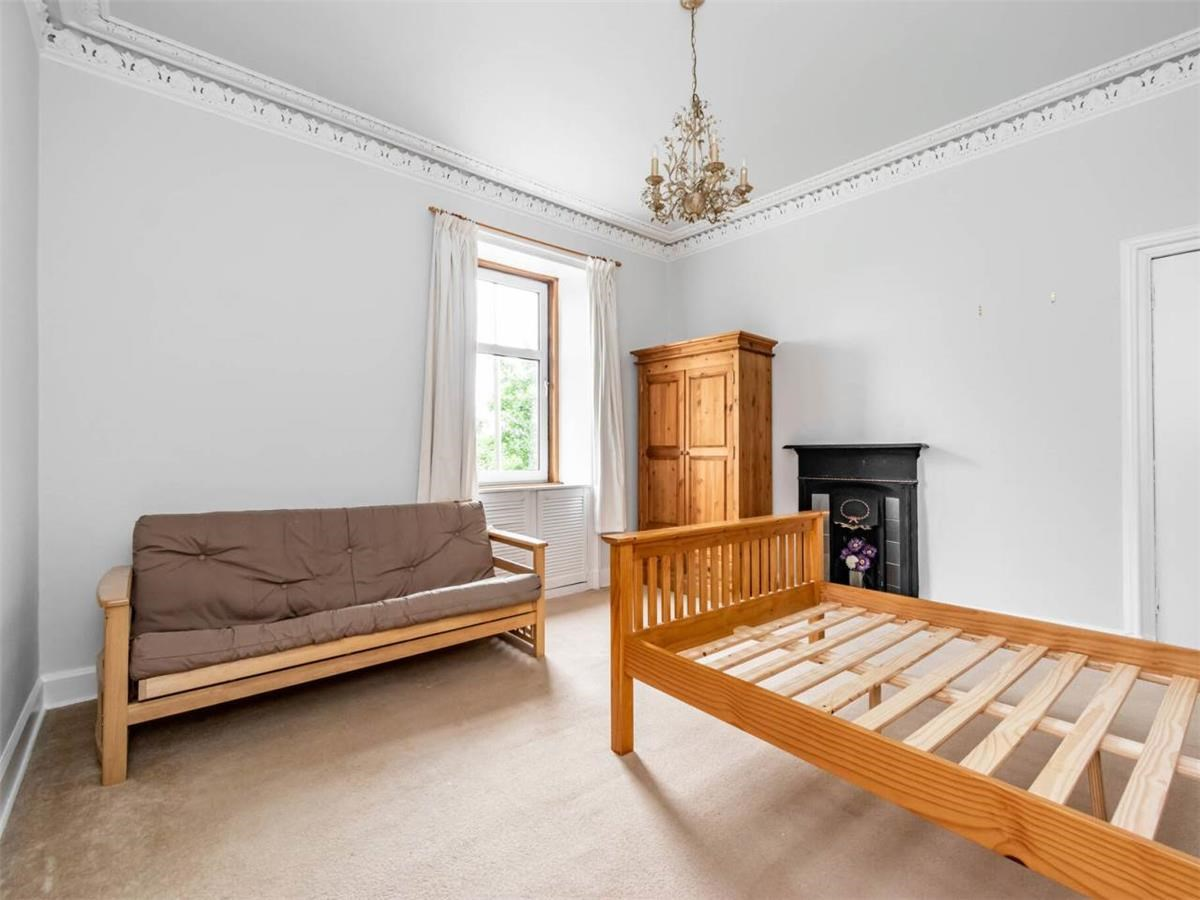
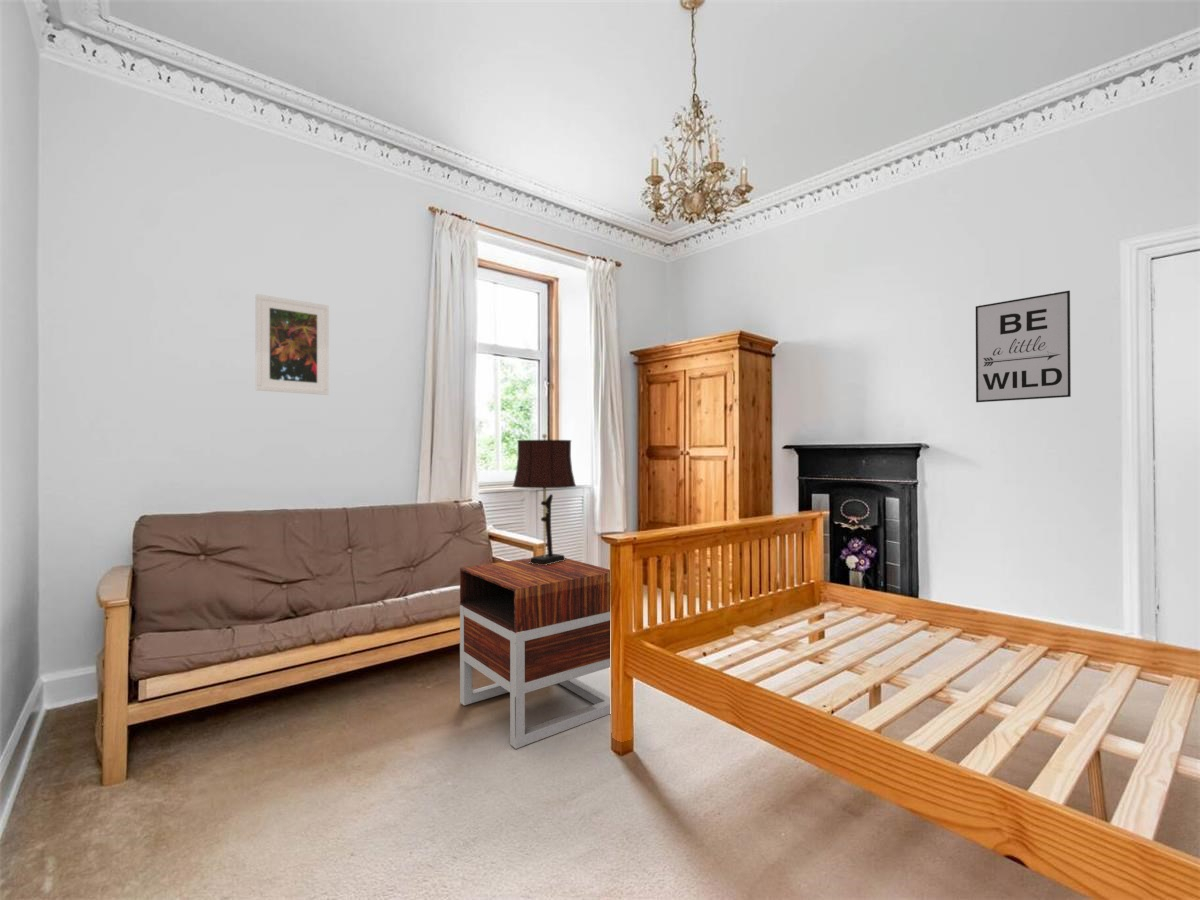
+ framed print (293, 346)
+ table lamp (544, 497)
+ wall art (1020, 349)
+ nightstand (540, 637)
